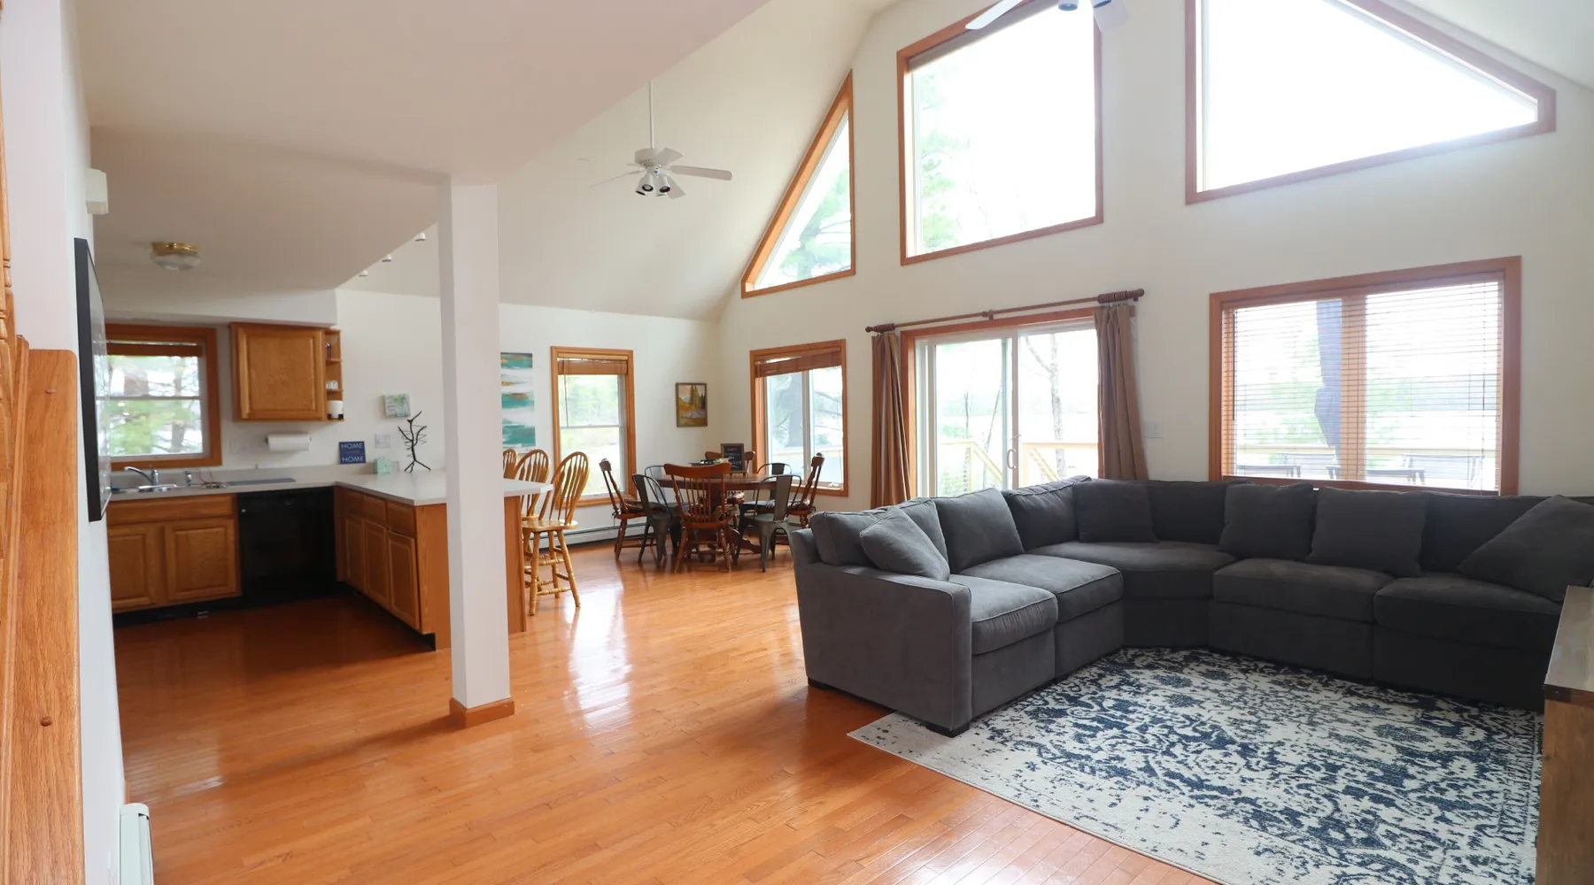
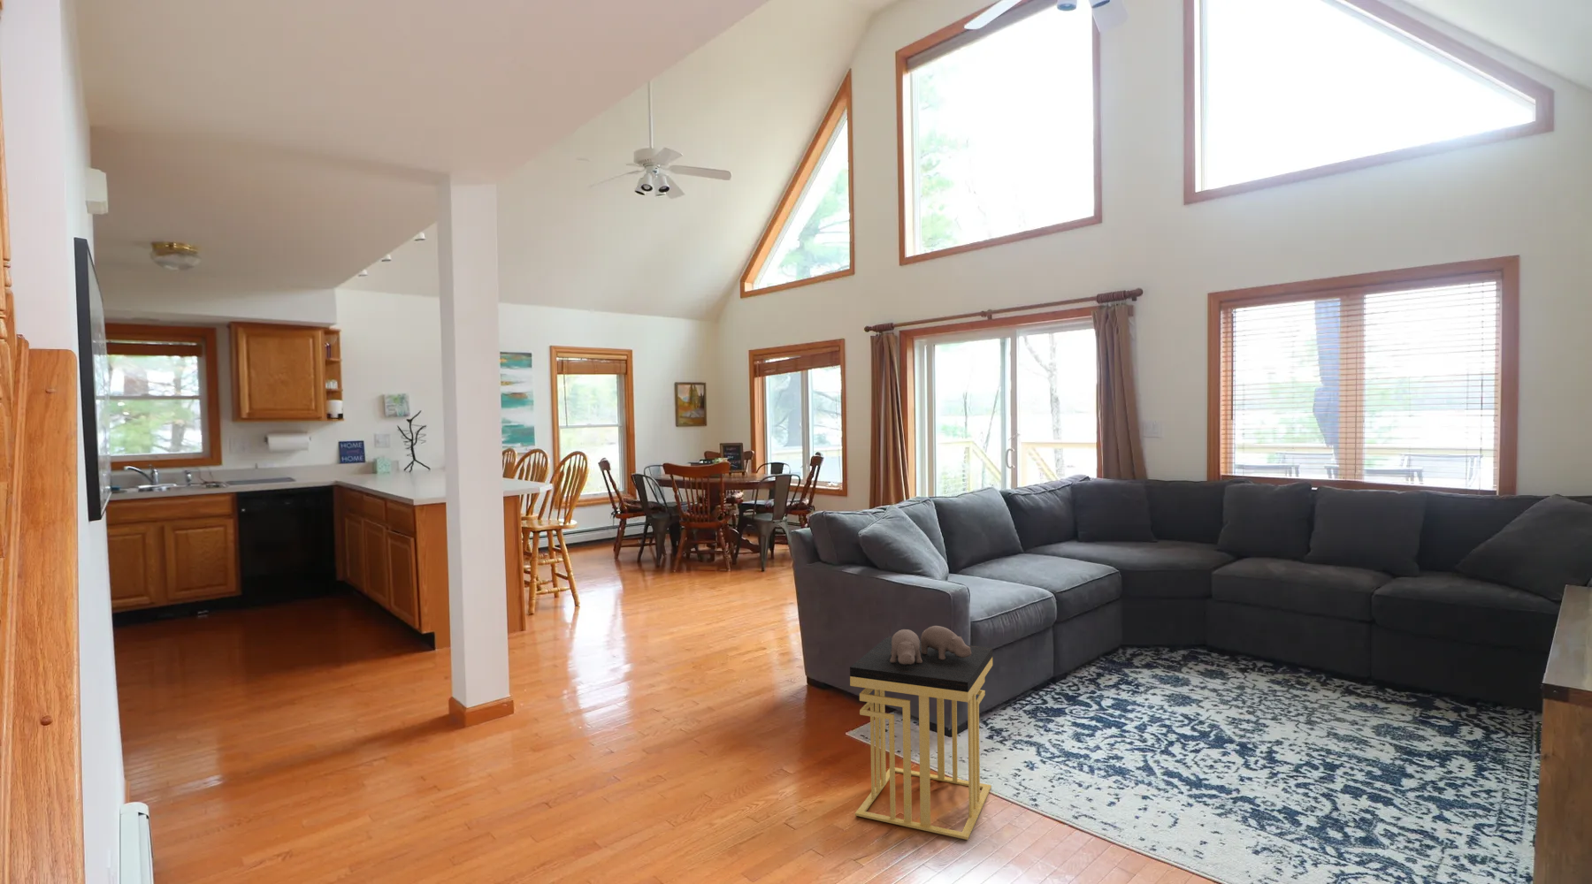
+ side table (924, 715)
